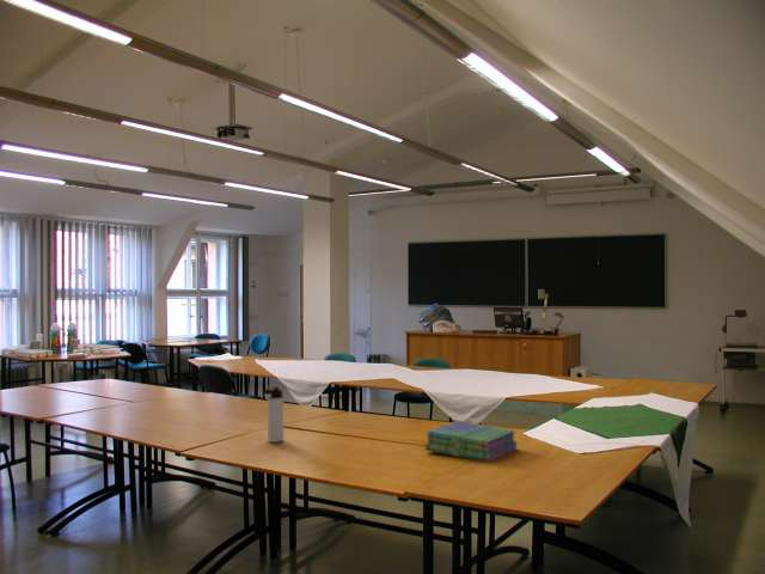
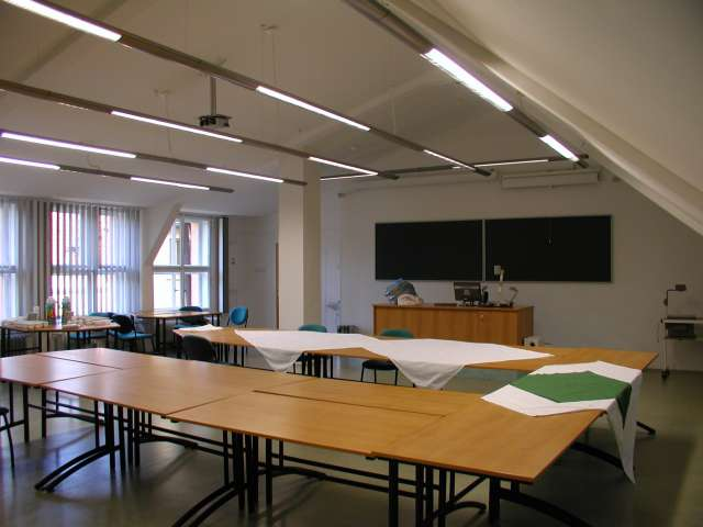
- thermos bottle (273, 414)
- stack of books (471, 440)
